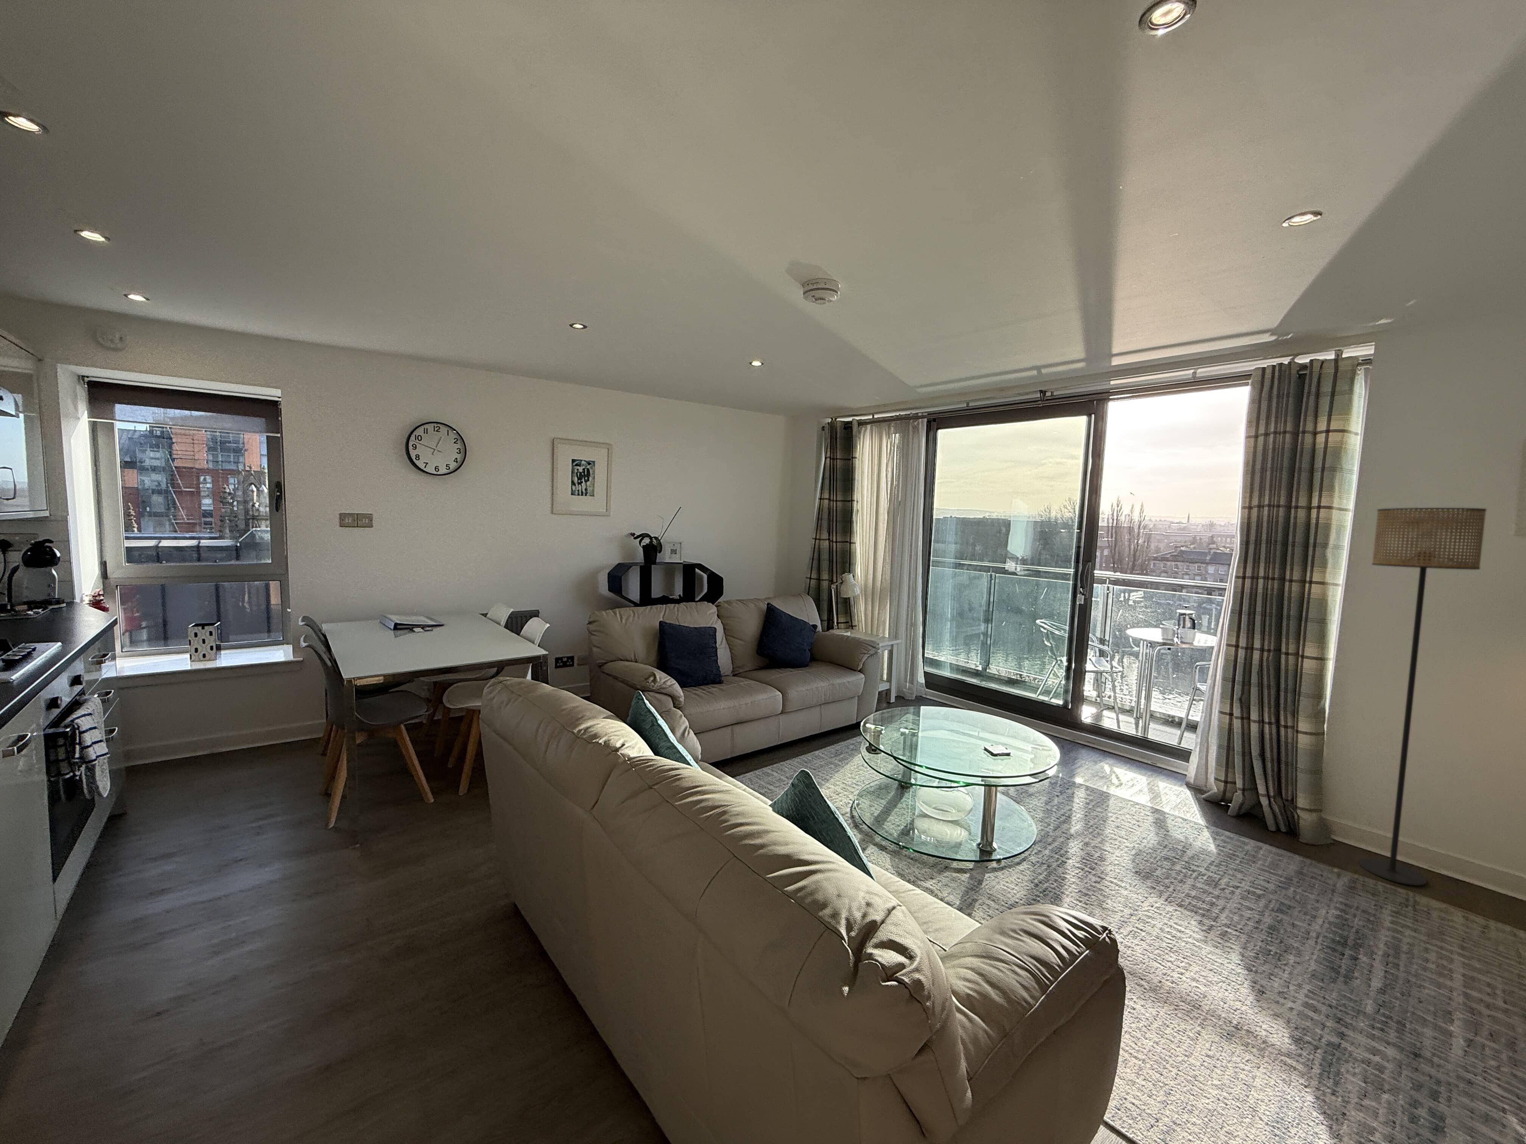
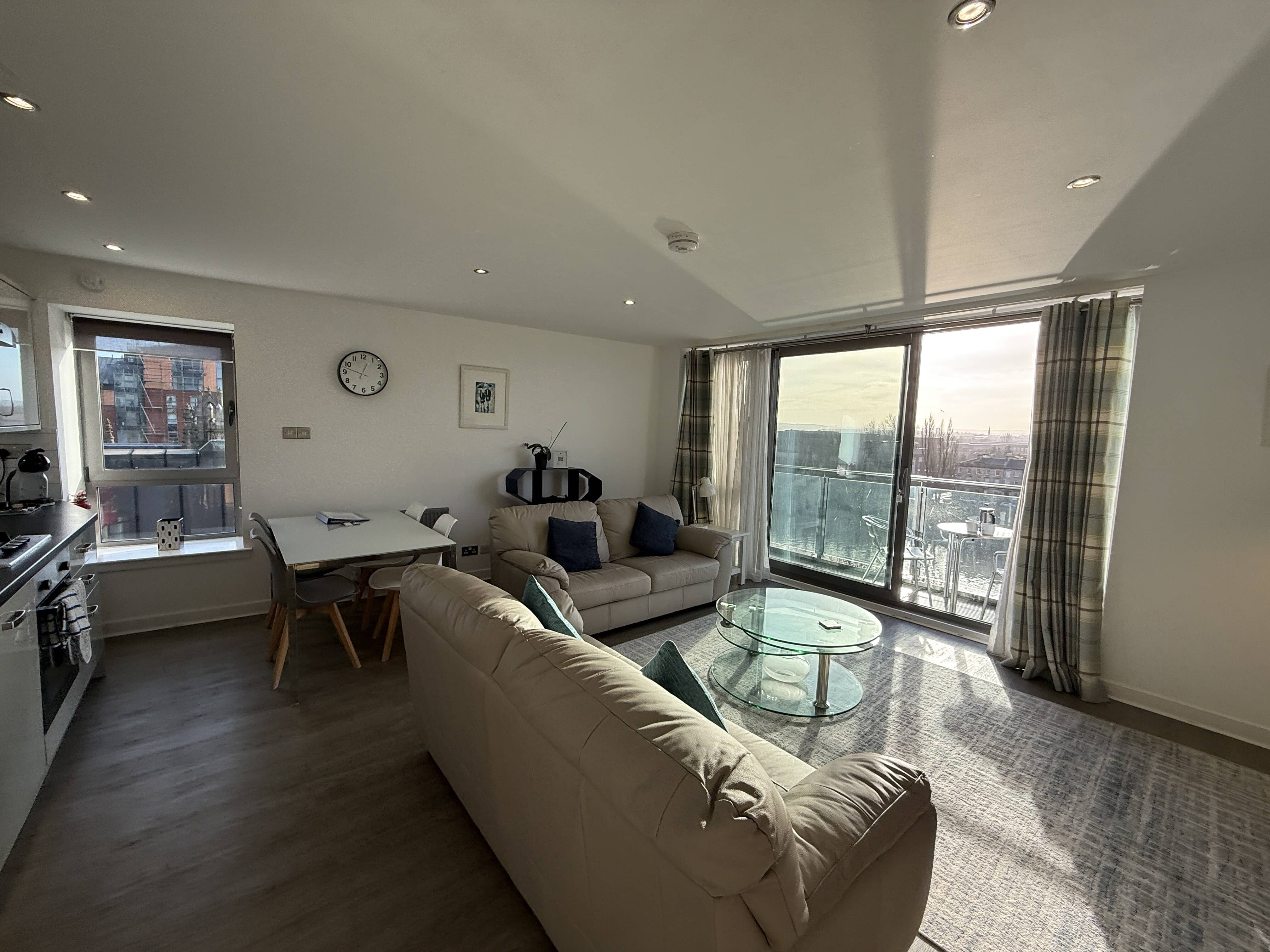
- floor lamp (1411, 695)
